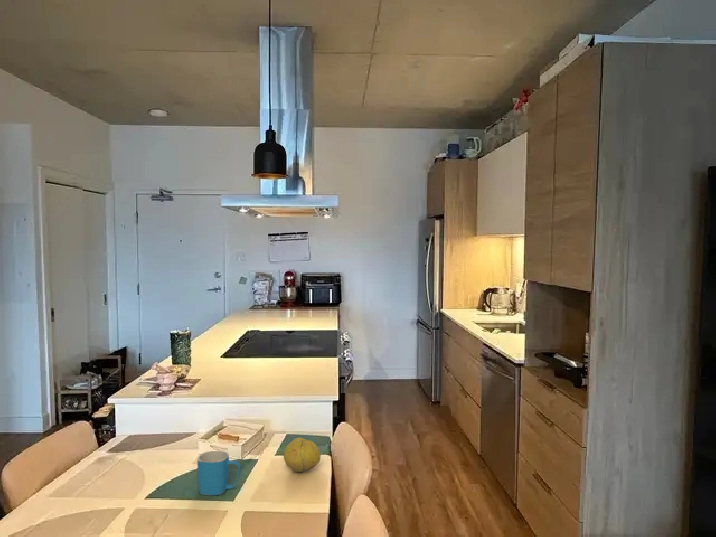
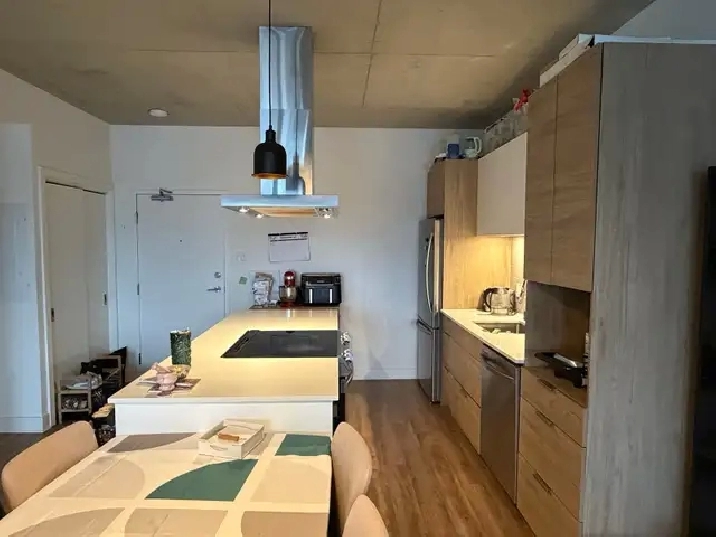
- mug (219, 473)
- fruit (301, 455)
